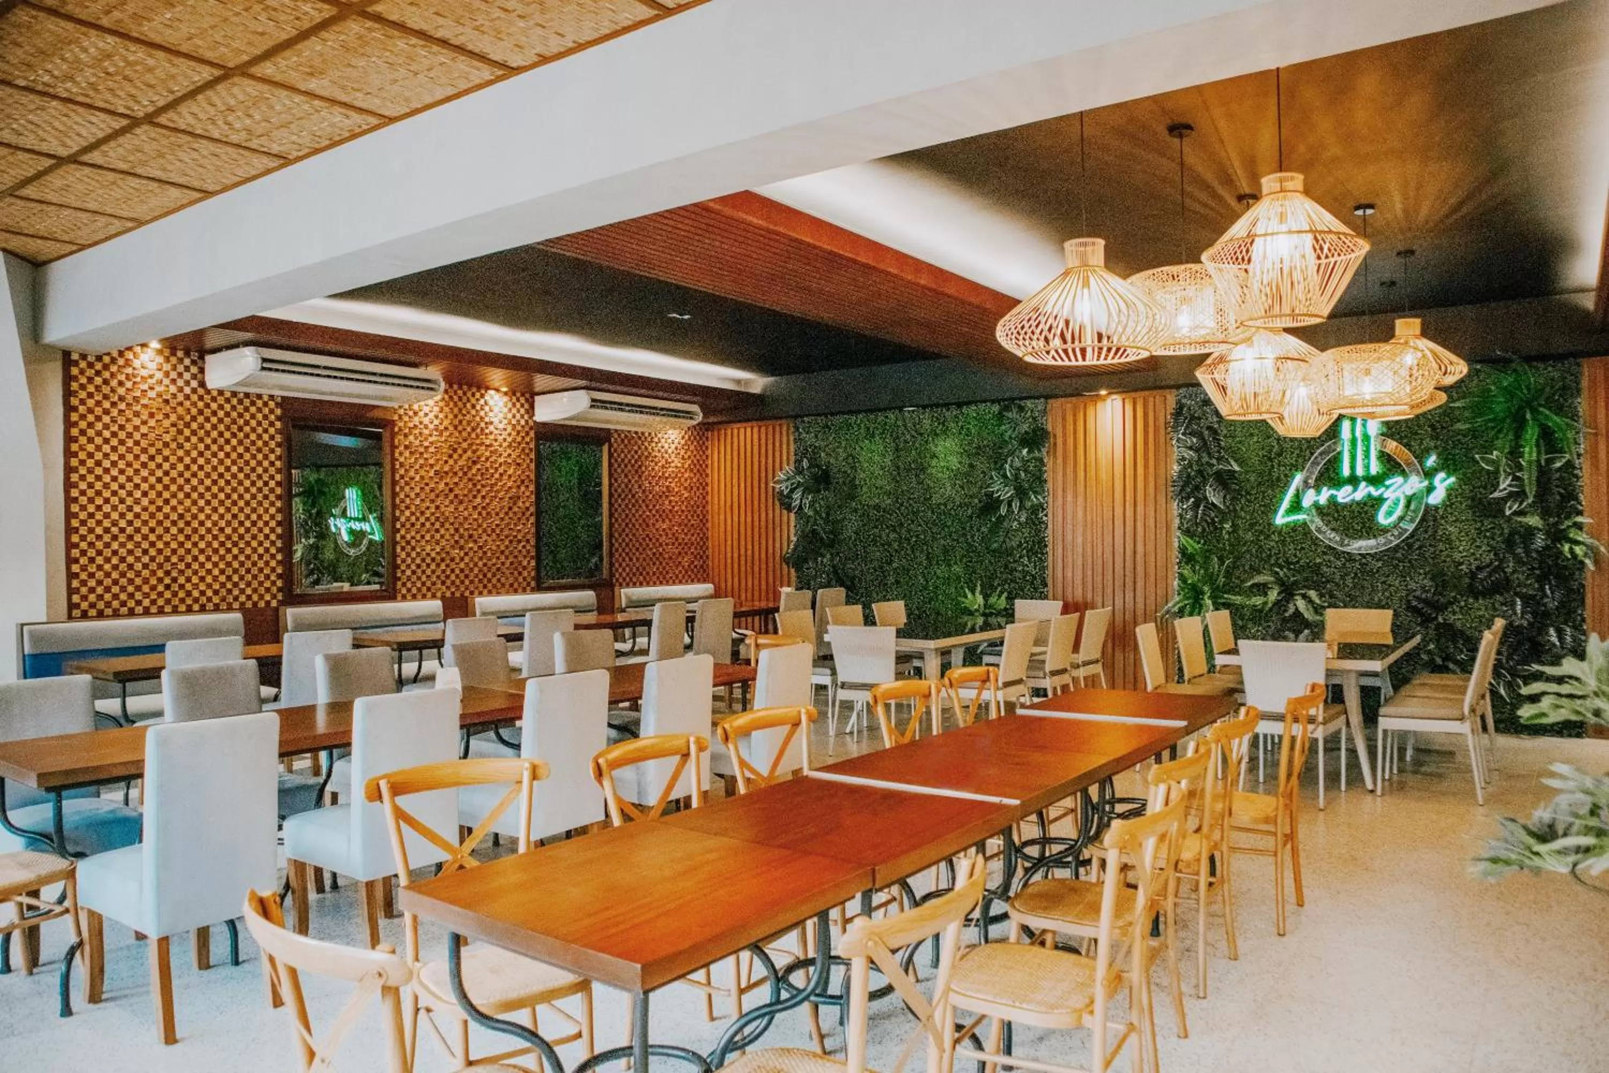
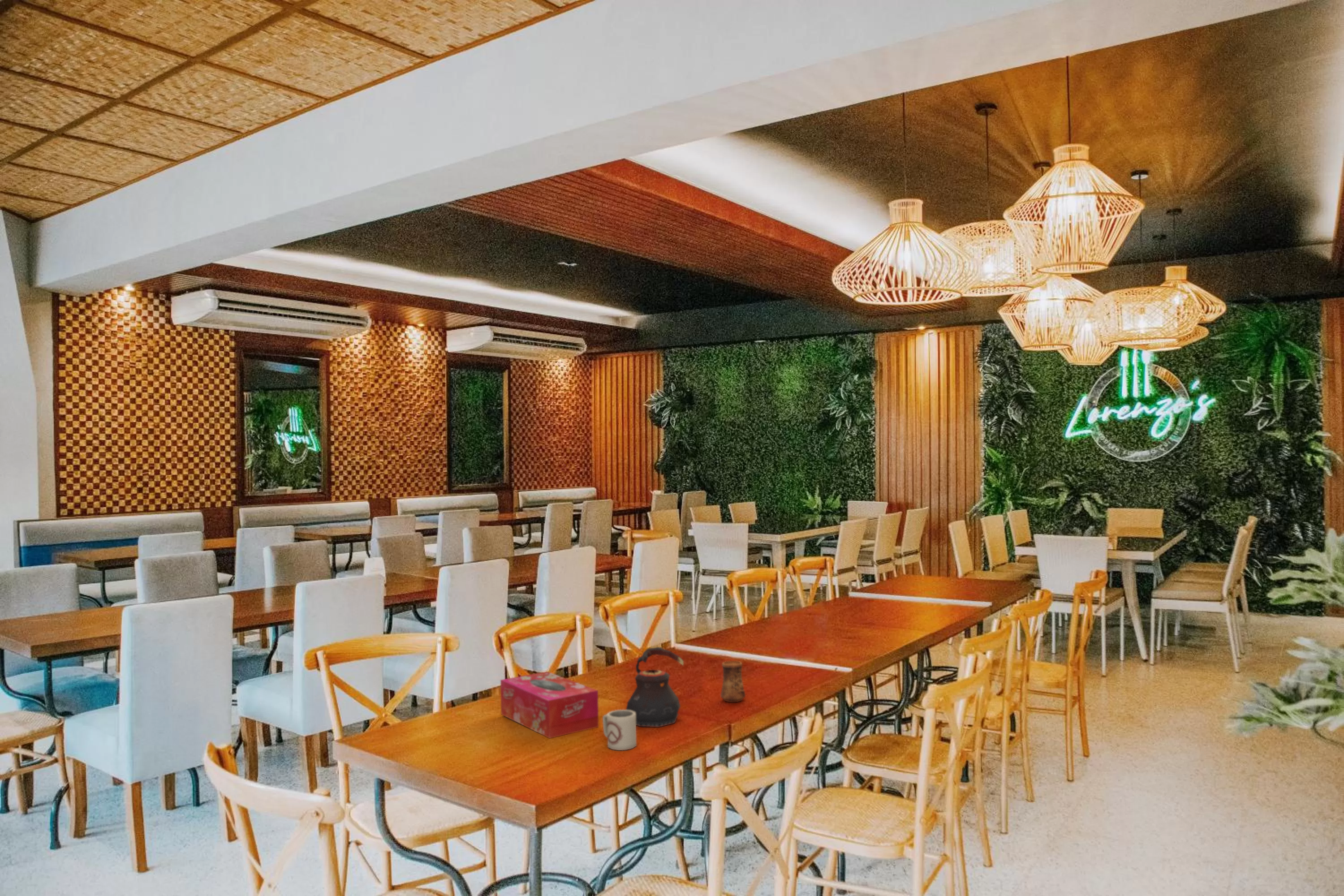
+ cup (732, 681)
+ tissue box (548, 702)
+ teapot (652, 683)
+ cup (618, 728)
